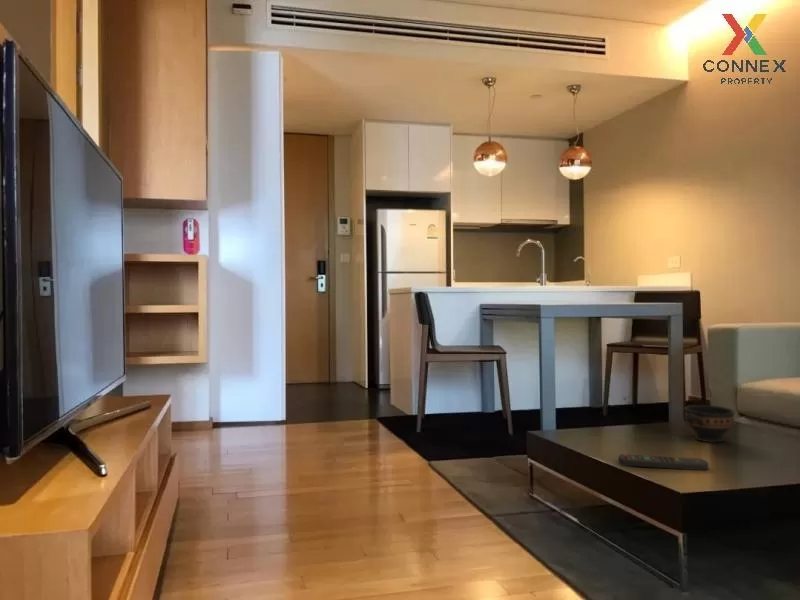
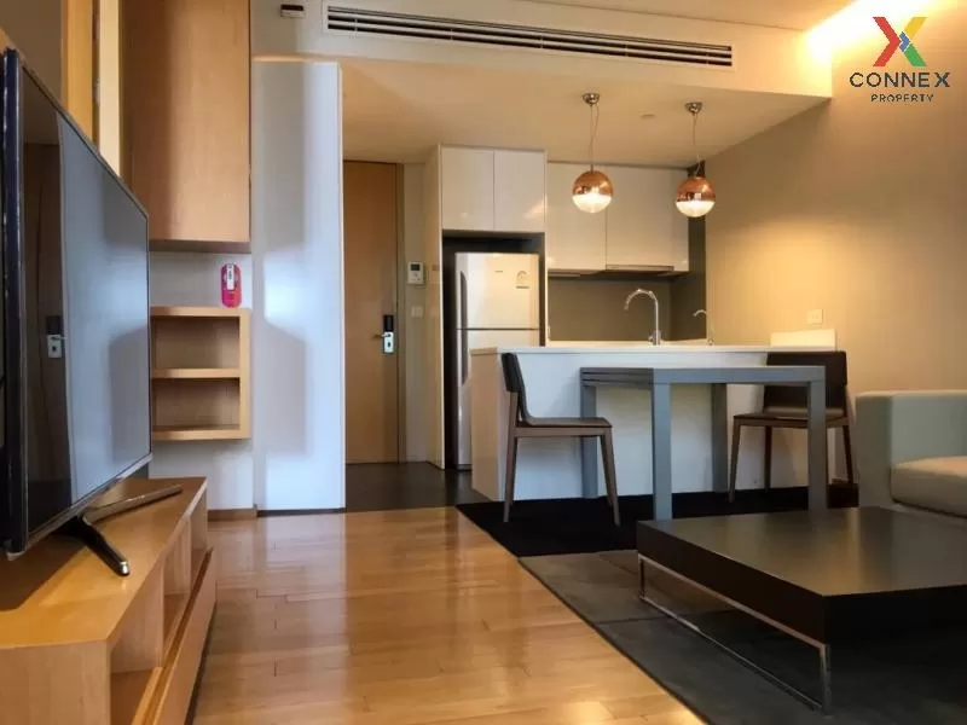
- bowl (708, 424)
- remote control (662, 461)
